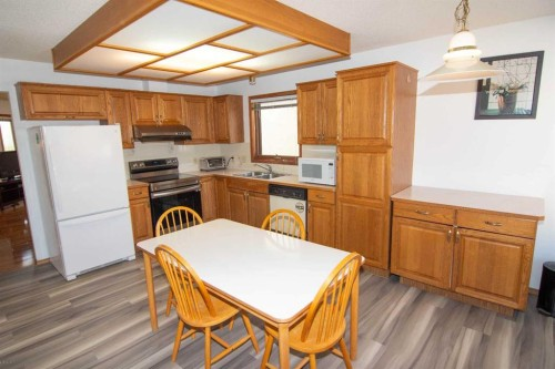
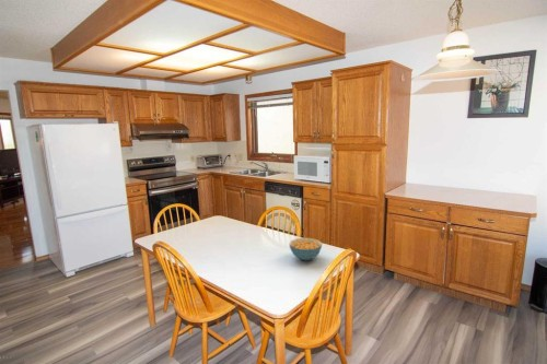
+ cereal bowl (305, 250)
